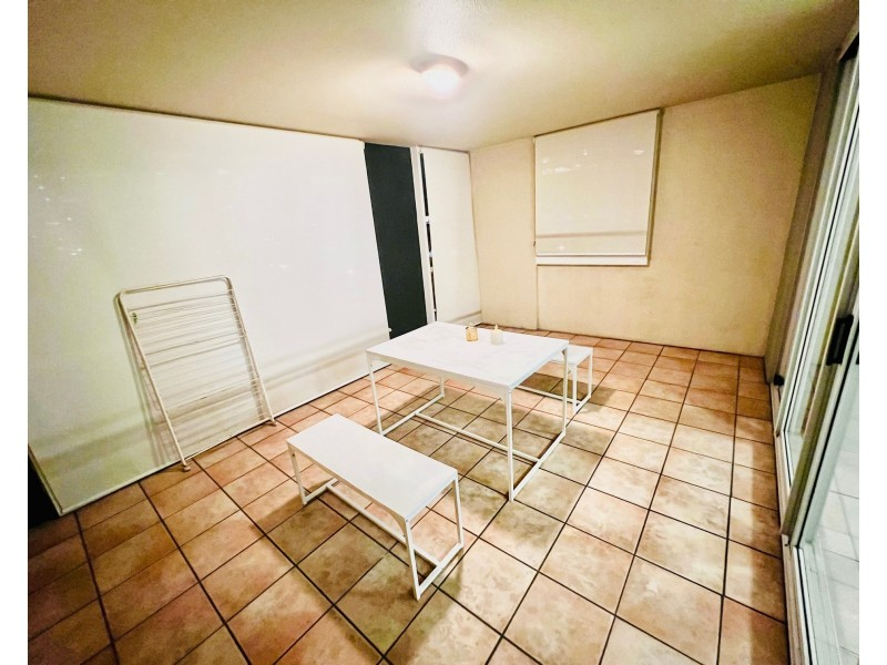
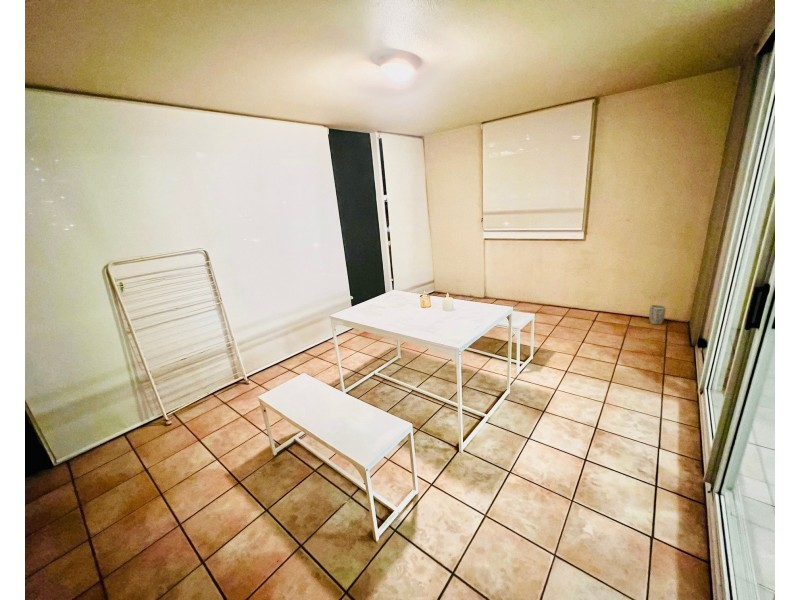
+ plant pot (656, 314)
